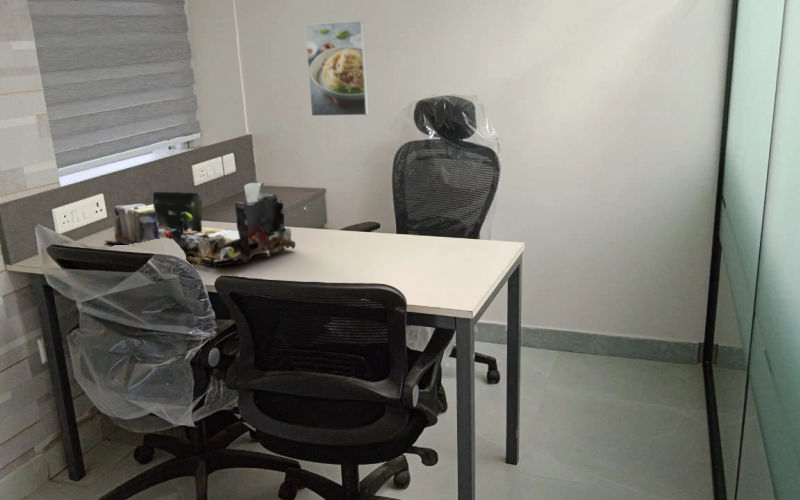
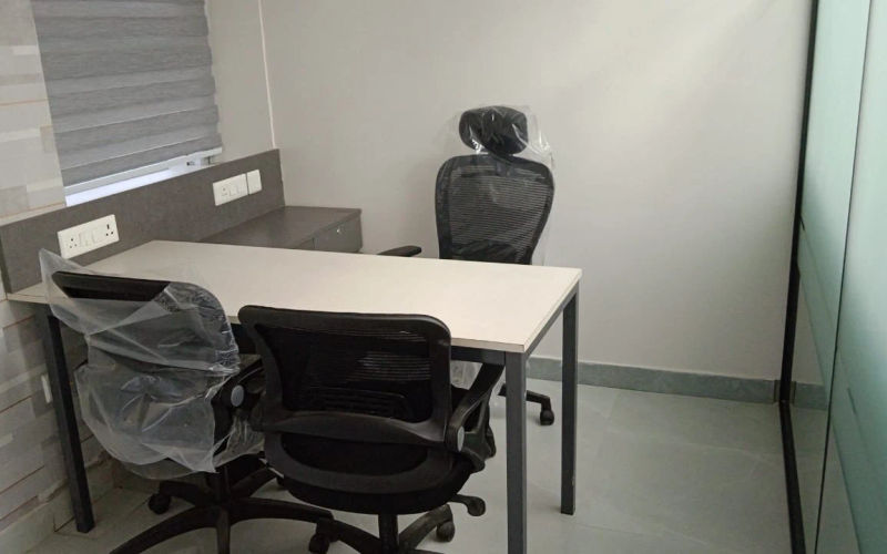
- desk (195, 211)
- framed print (336, 69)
